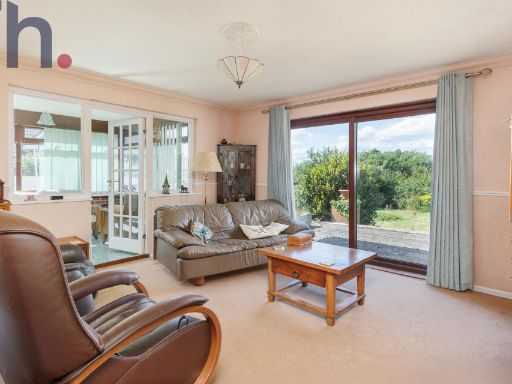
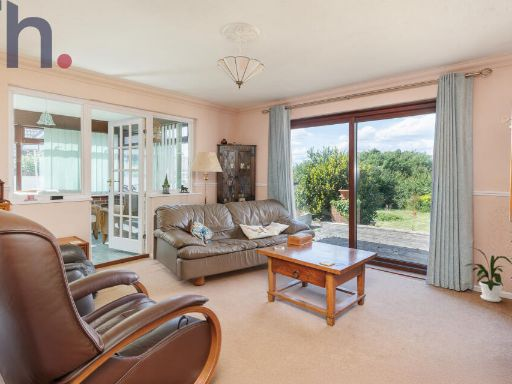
+ house plant (488, 274)
